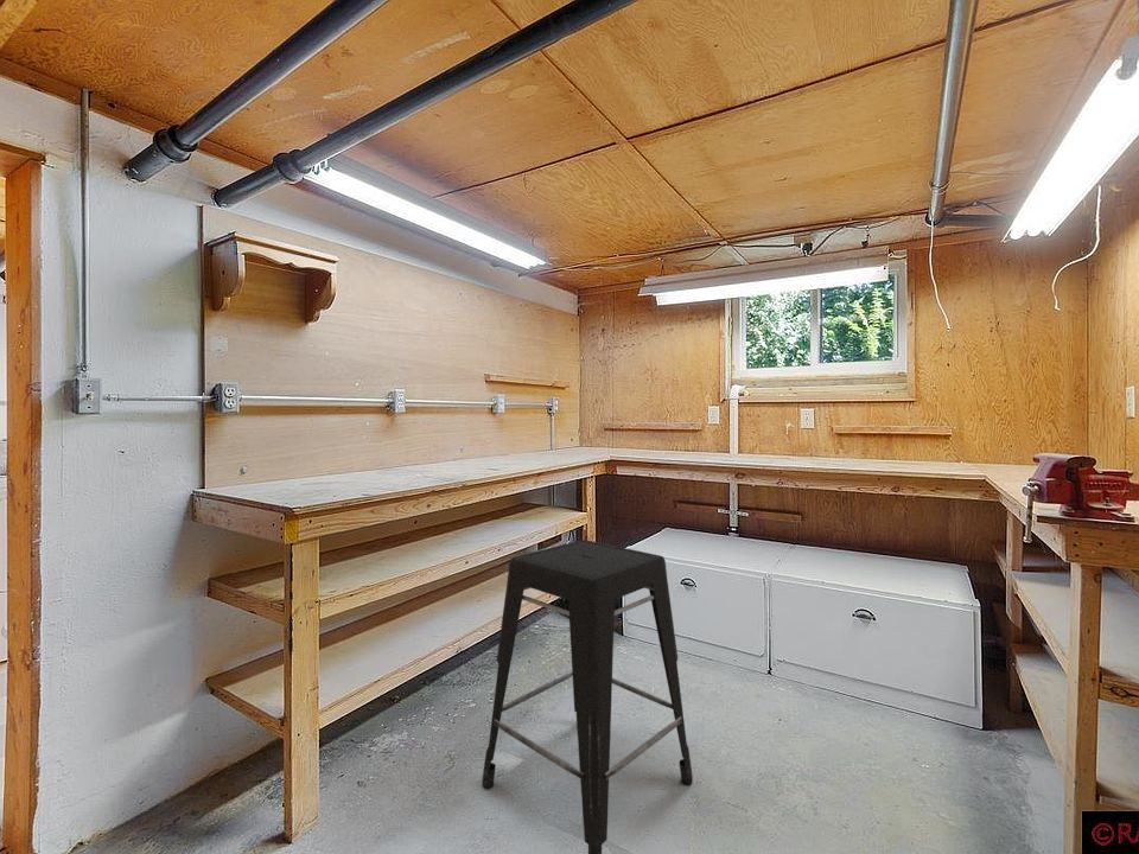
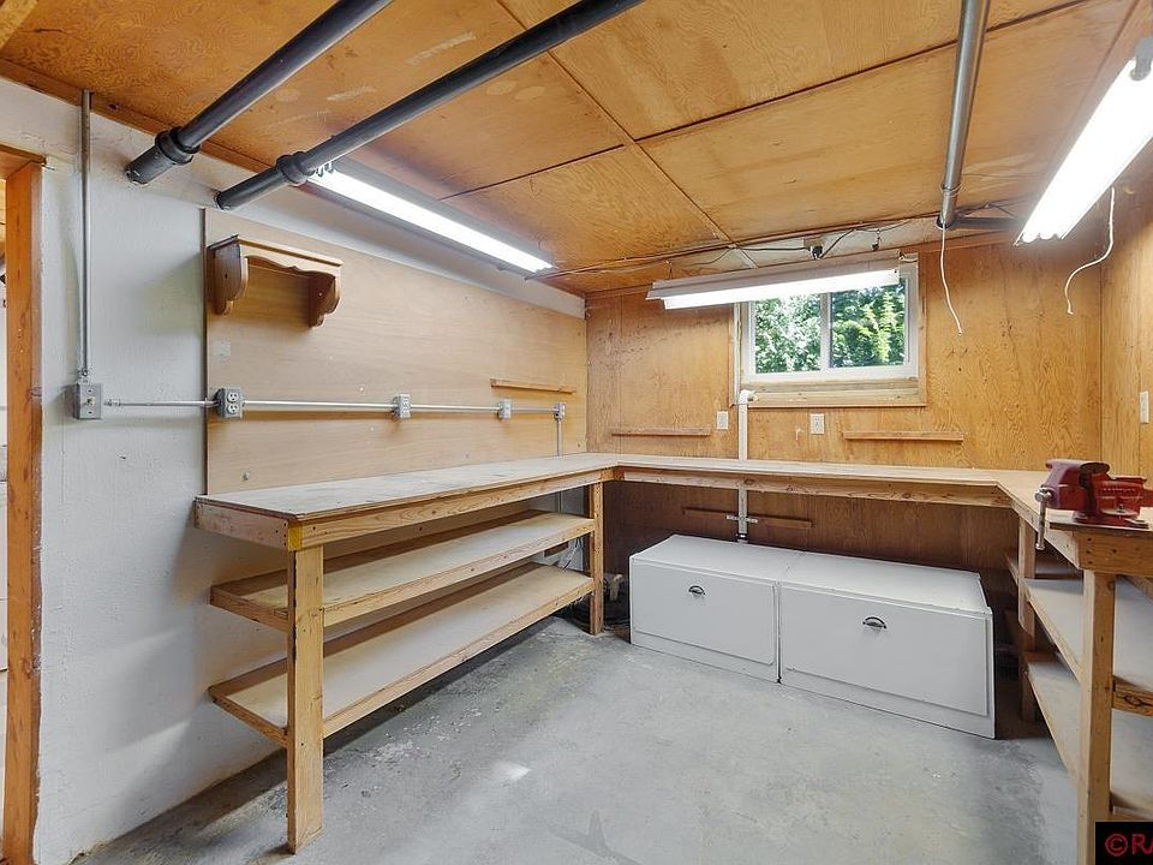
- stool (587, 669)
